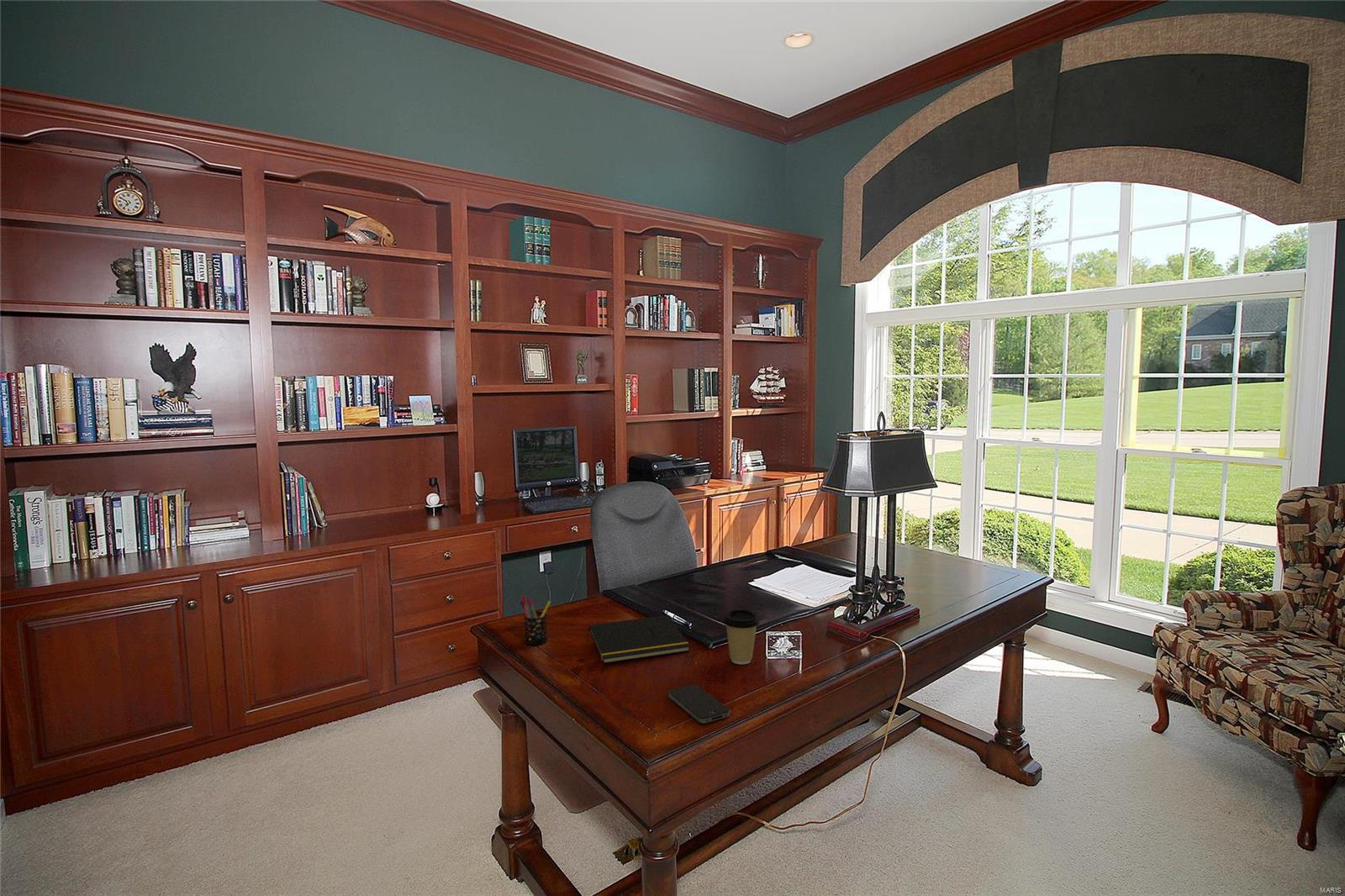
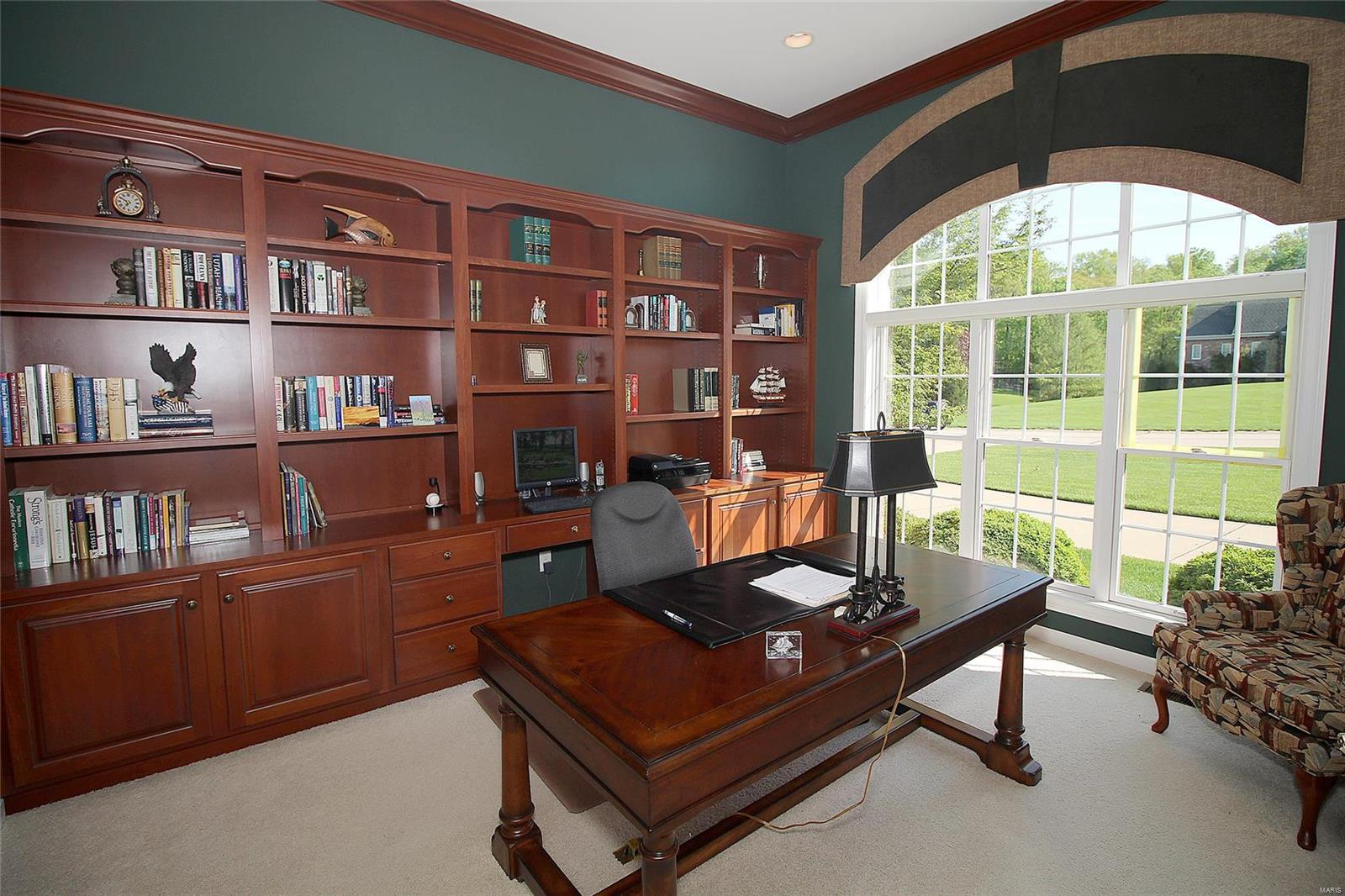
- pen holder (533, 619)
- coffee cup (741, 637)
- notepad (638, 637)
- smartphone (698, 703)
